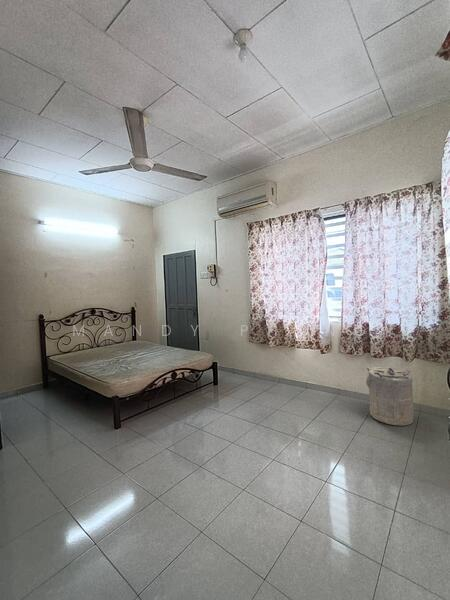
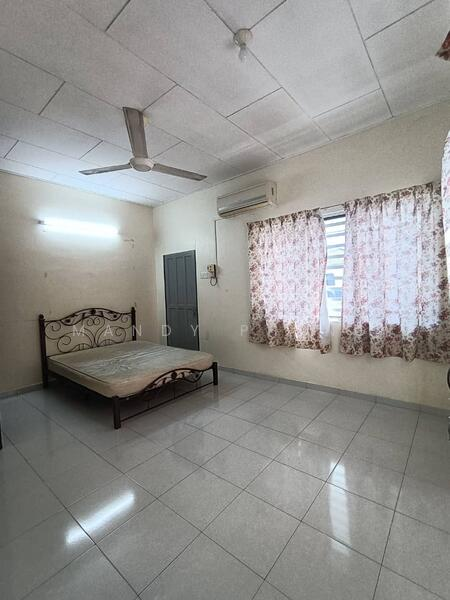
- laundry hamper (388, 391)
